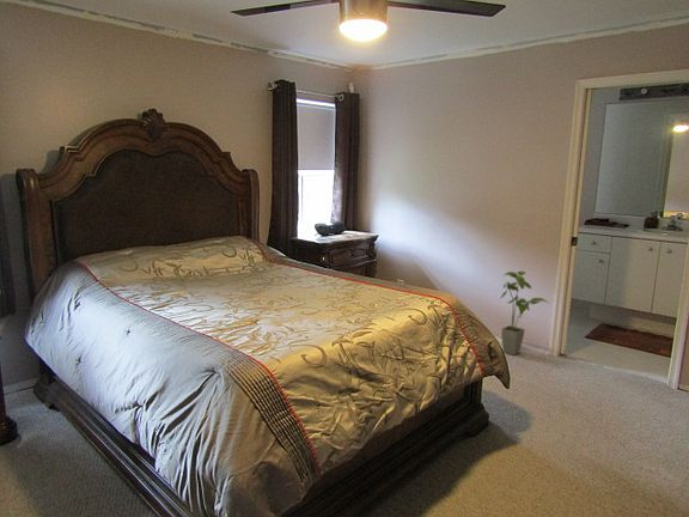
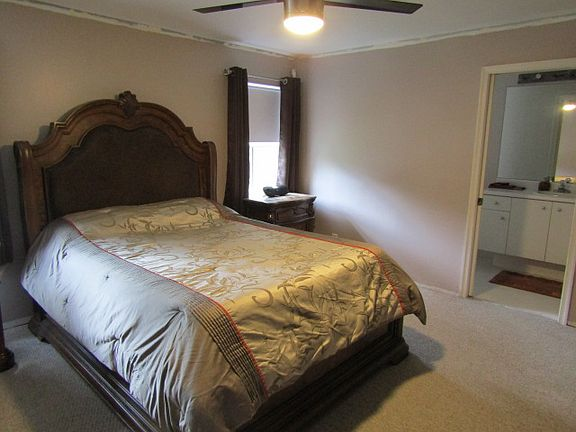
- house plant (519, 314)
